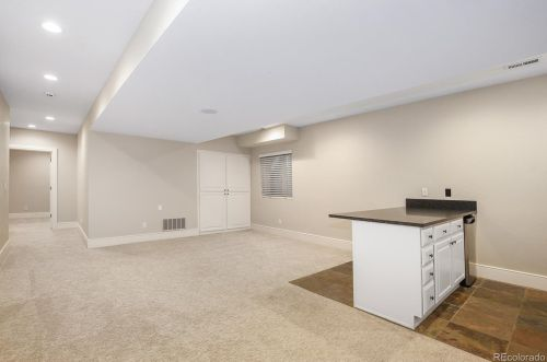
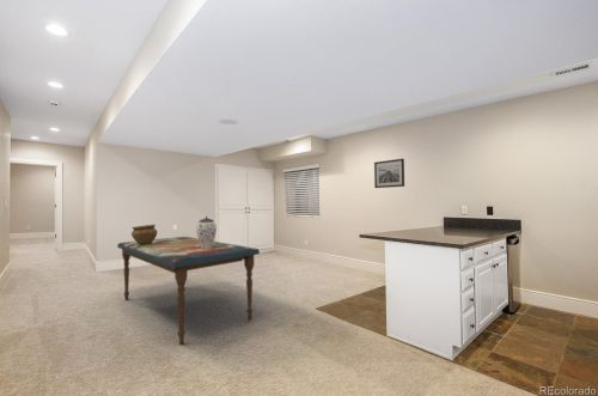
+ wall art (389, 173)
+ ceramic pot (144, 233)
+ decorative urn (206, 232)
+ dining table (182, 276)
